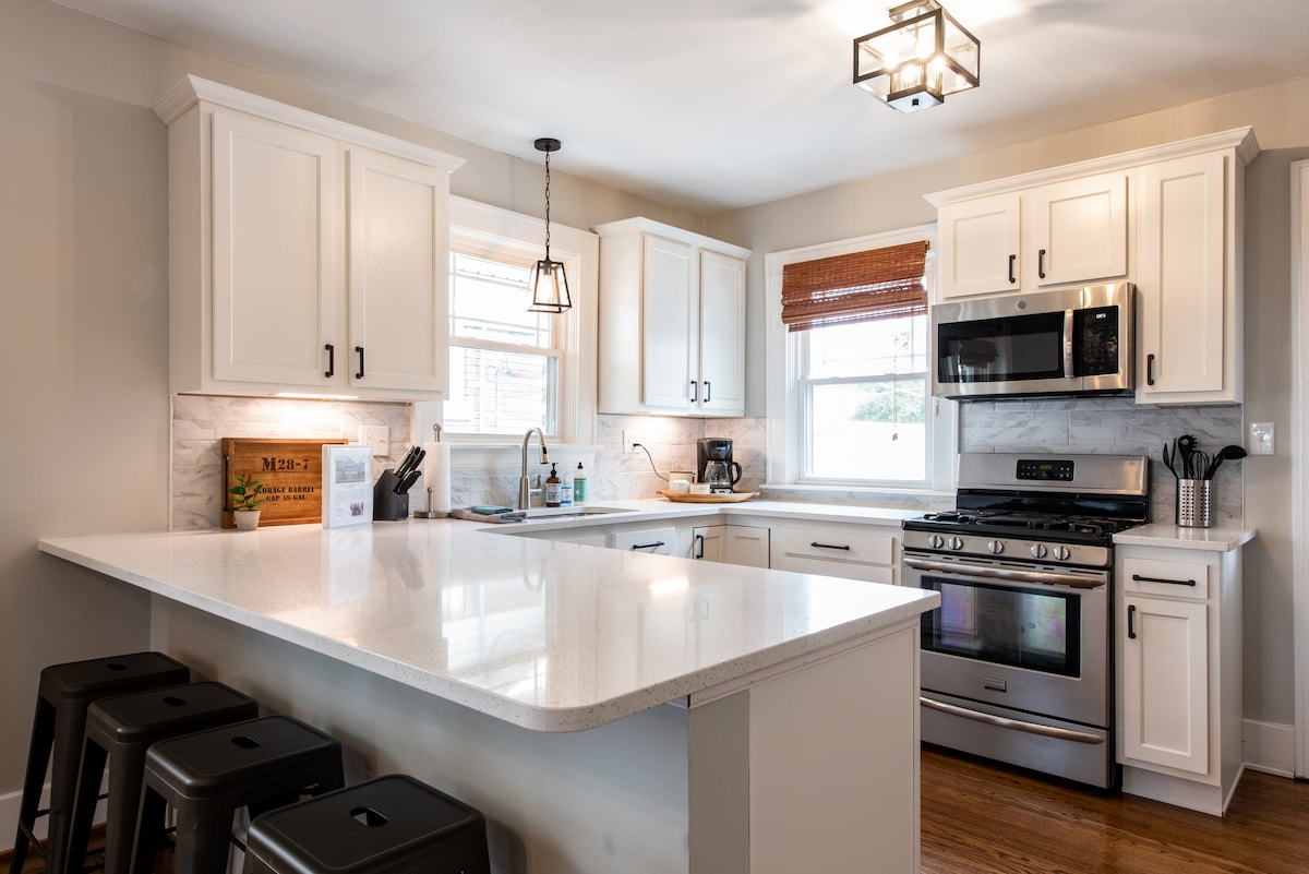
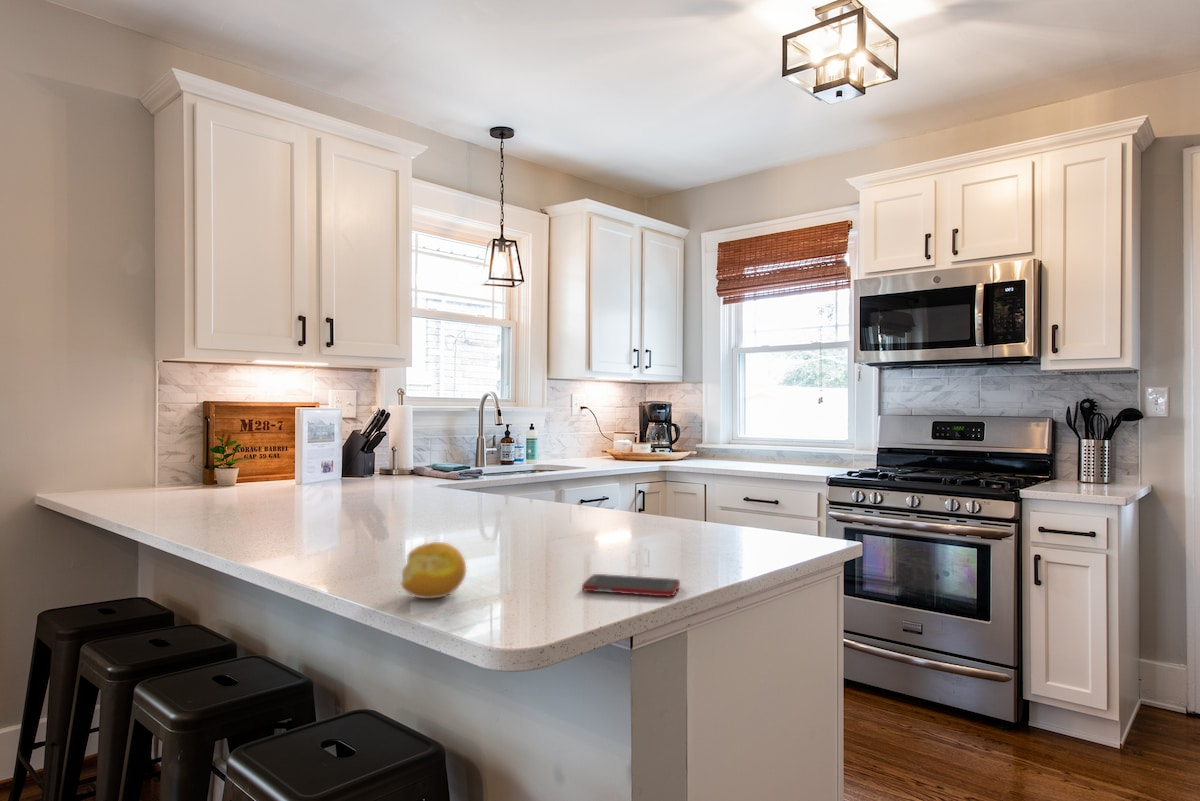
+ fruit (432, 569)
+ cell phone (631, 585)
